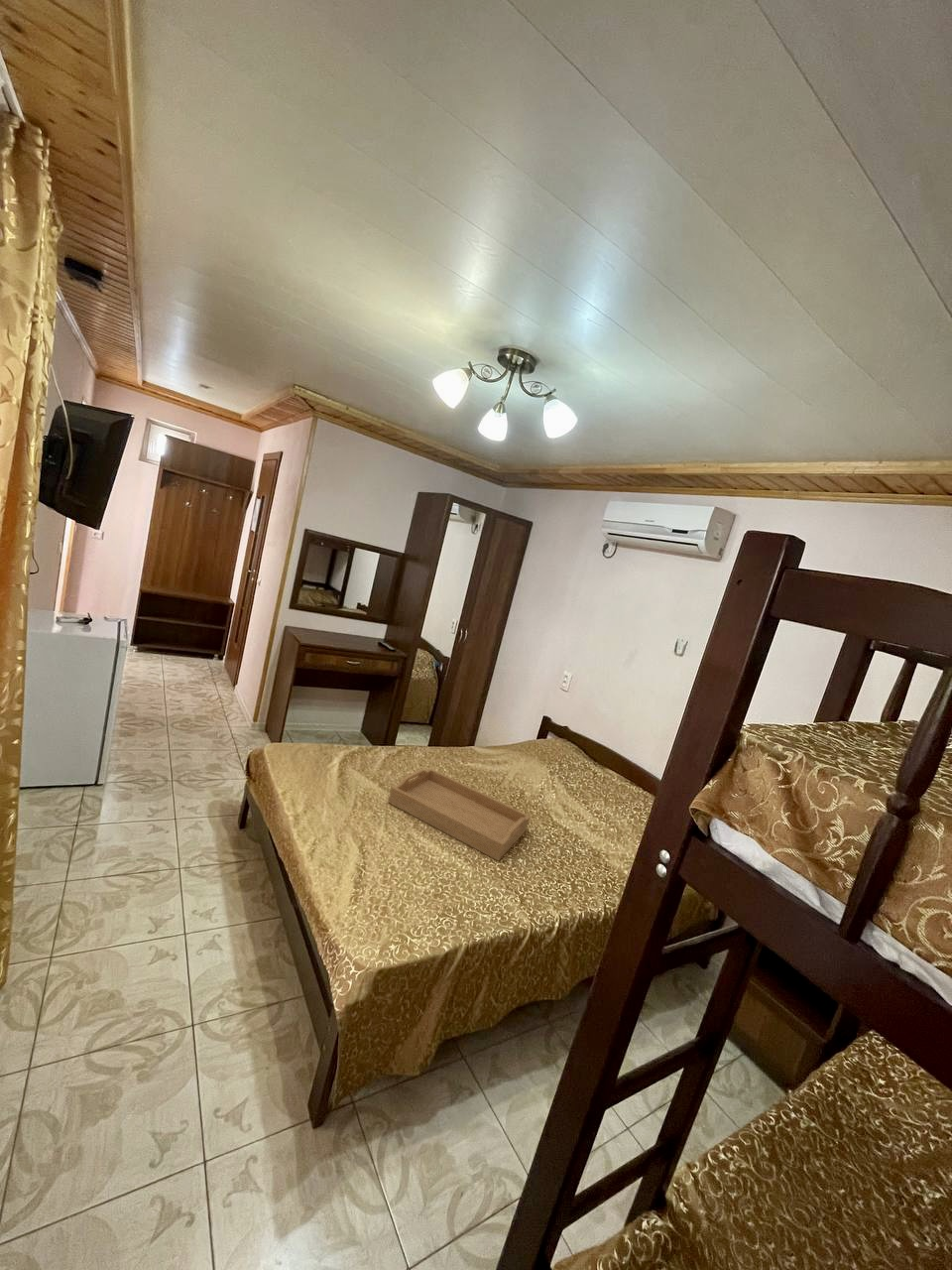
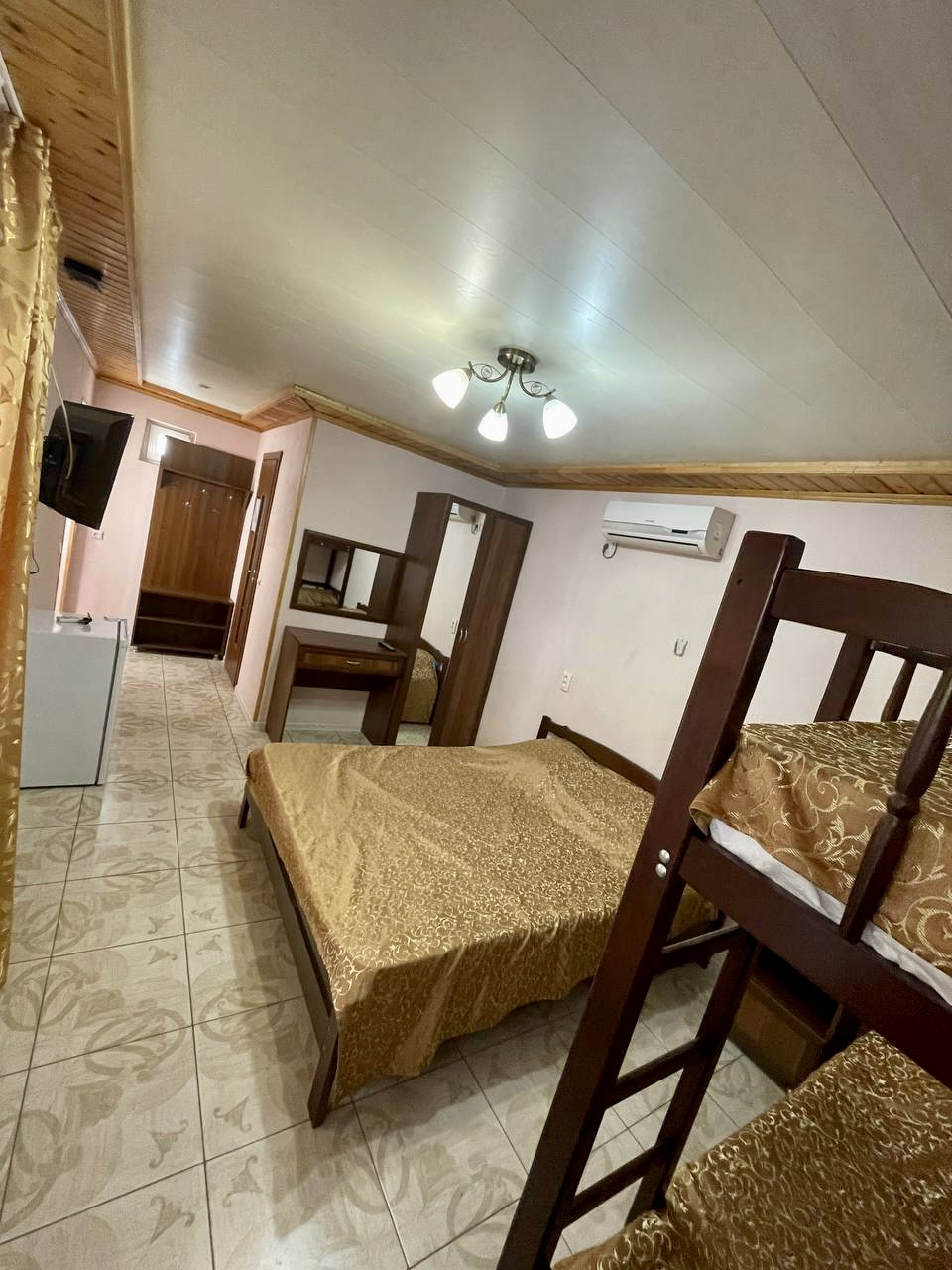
- serving tray (460, 807)
